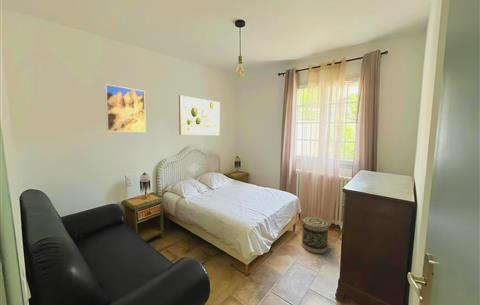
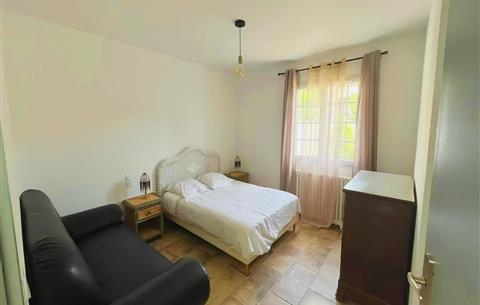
- wall art (201, 117)
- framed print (126, 110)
- basket (315, 233)
